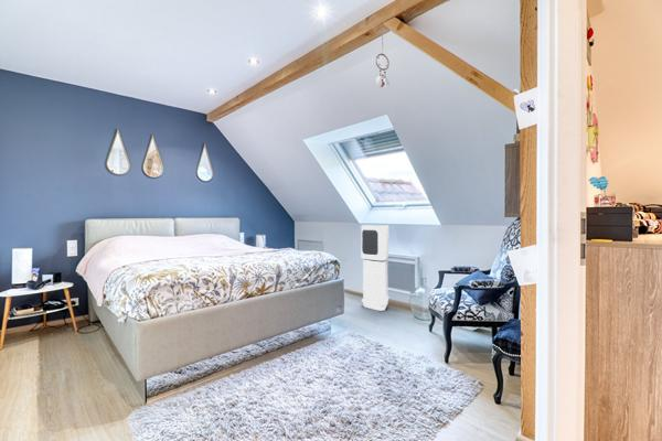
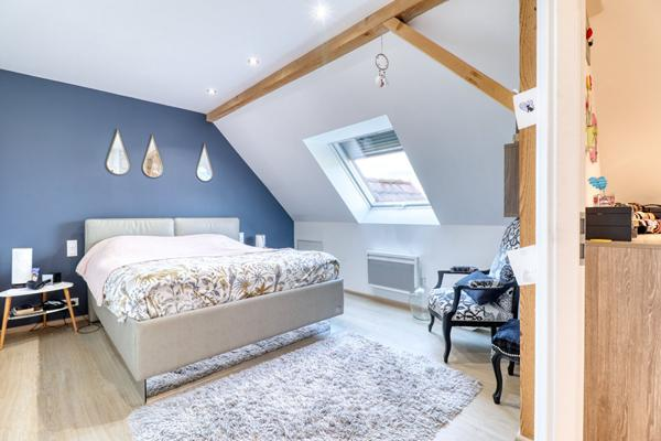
- air purifier (378, 266)
